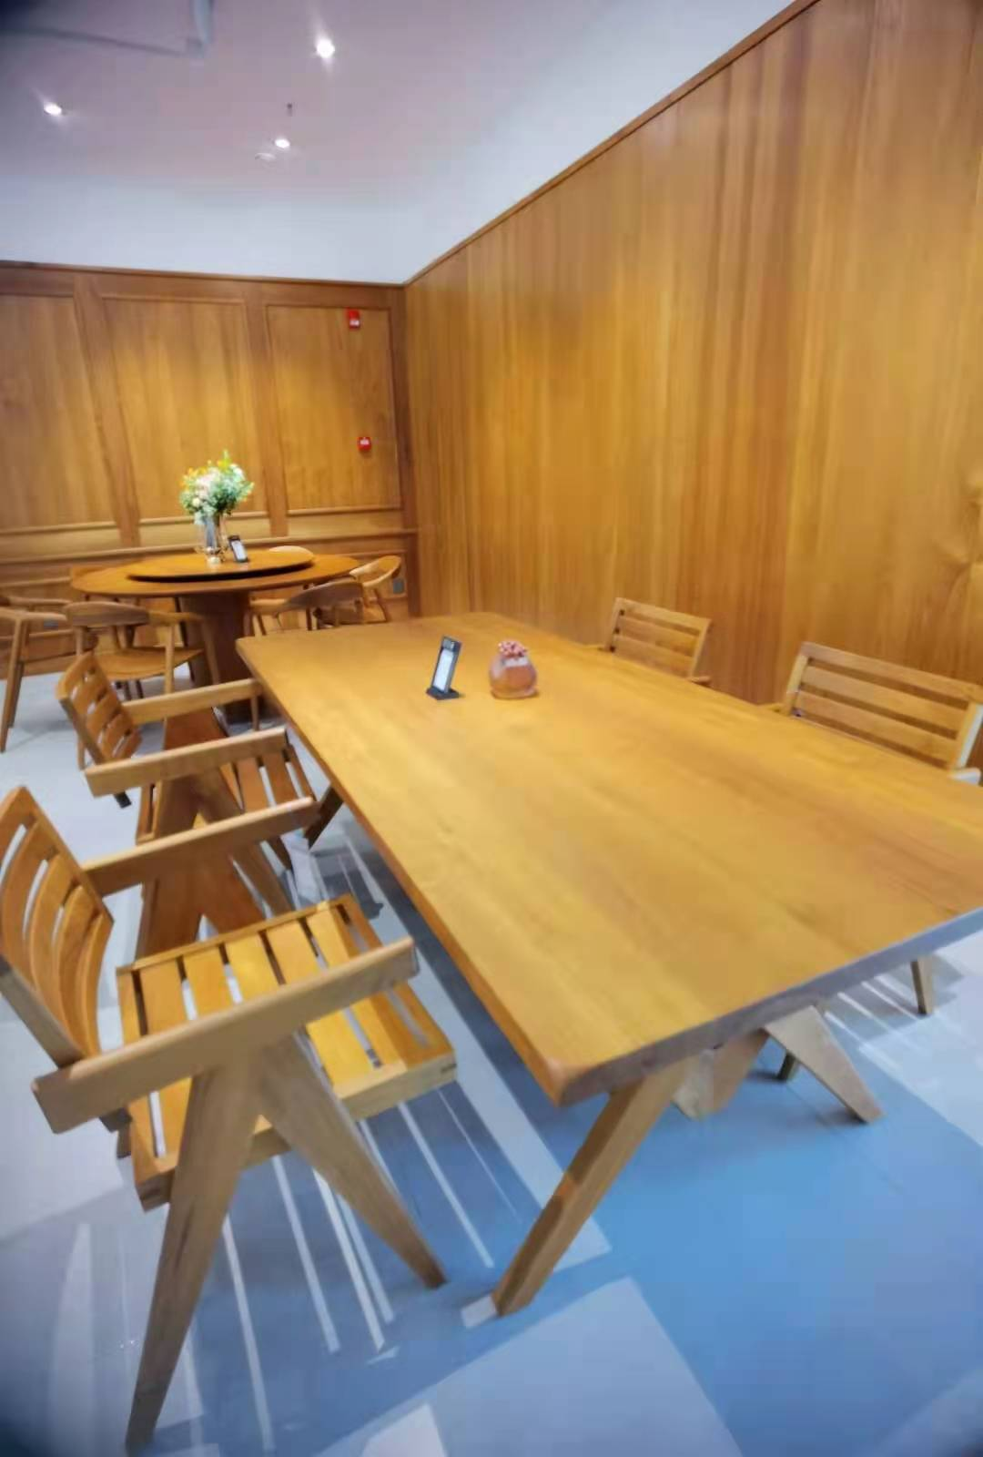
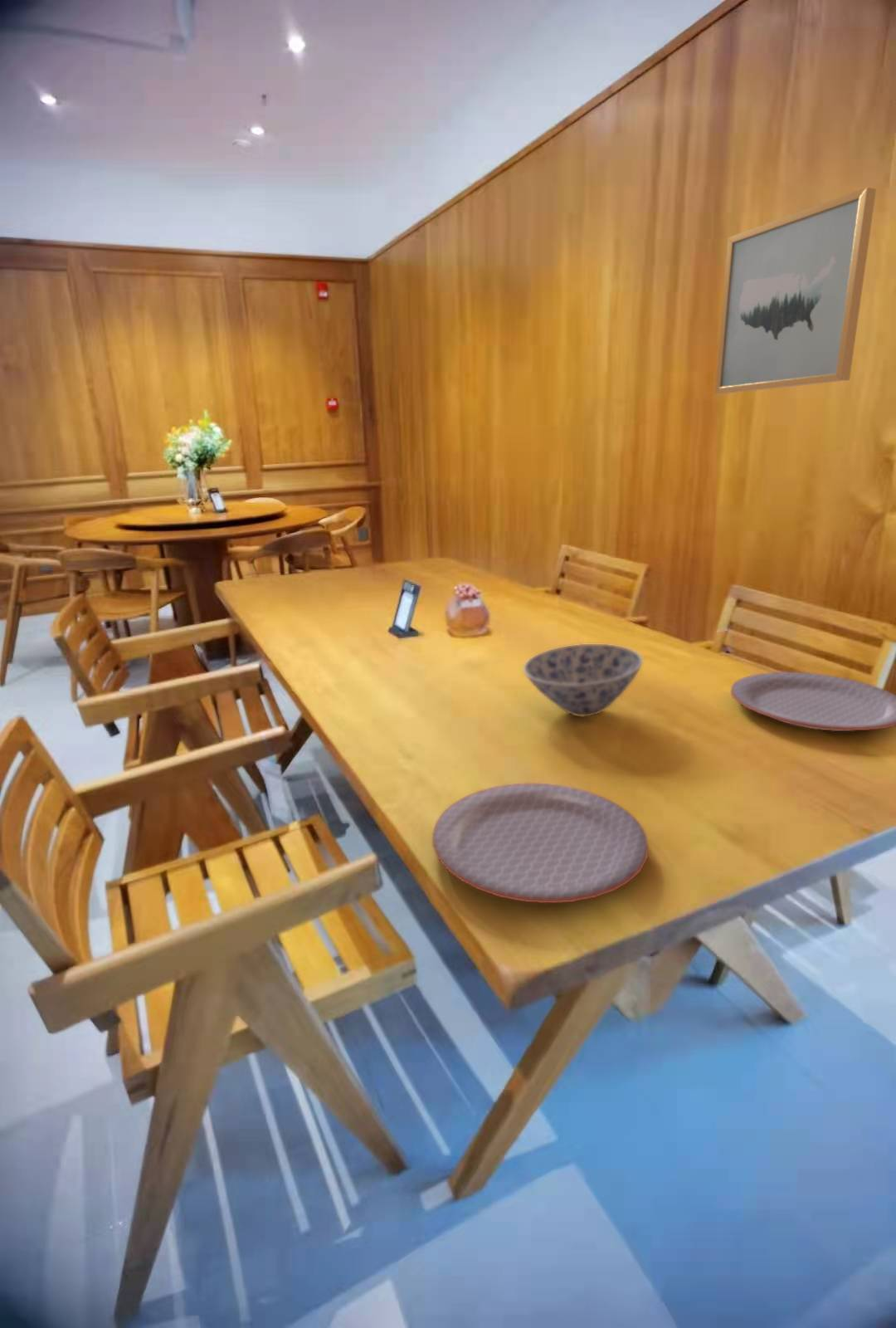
+ bowl (581, 685)
+ wall art (785, 305)
+ plate (815, 702)
+ plate (538, 840)
